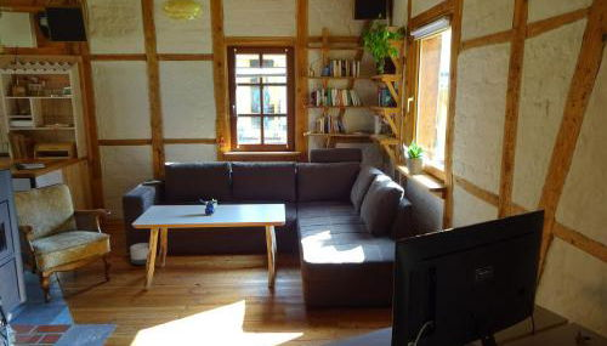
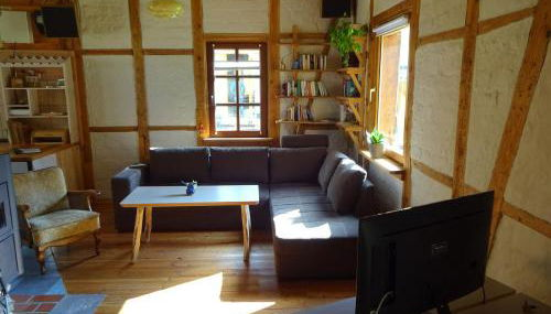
- planter (141, 254)
